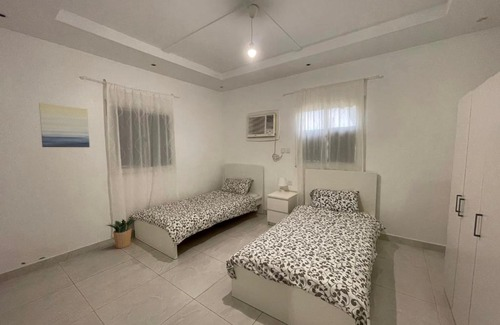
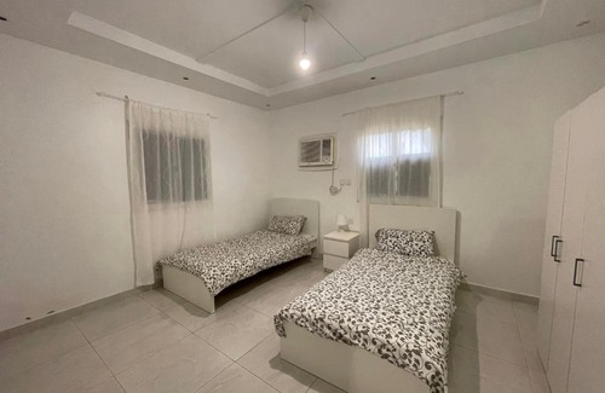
- potted plant (123, 232)
- wall art (66, 127)
